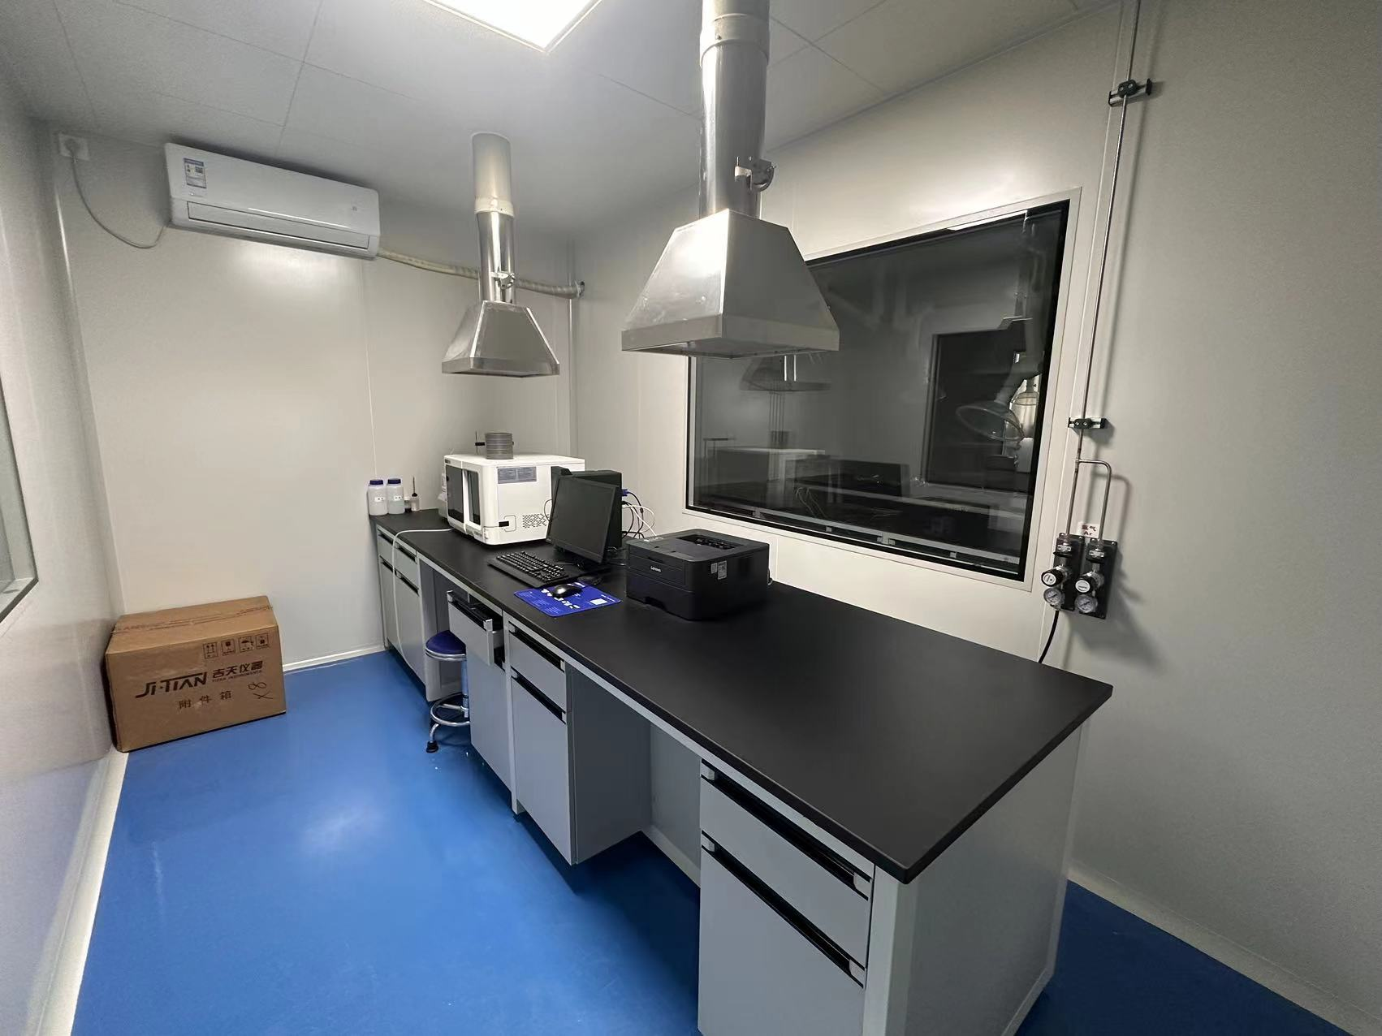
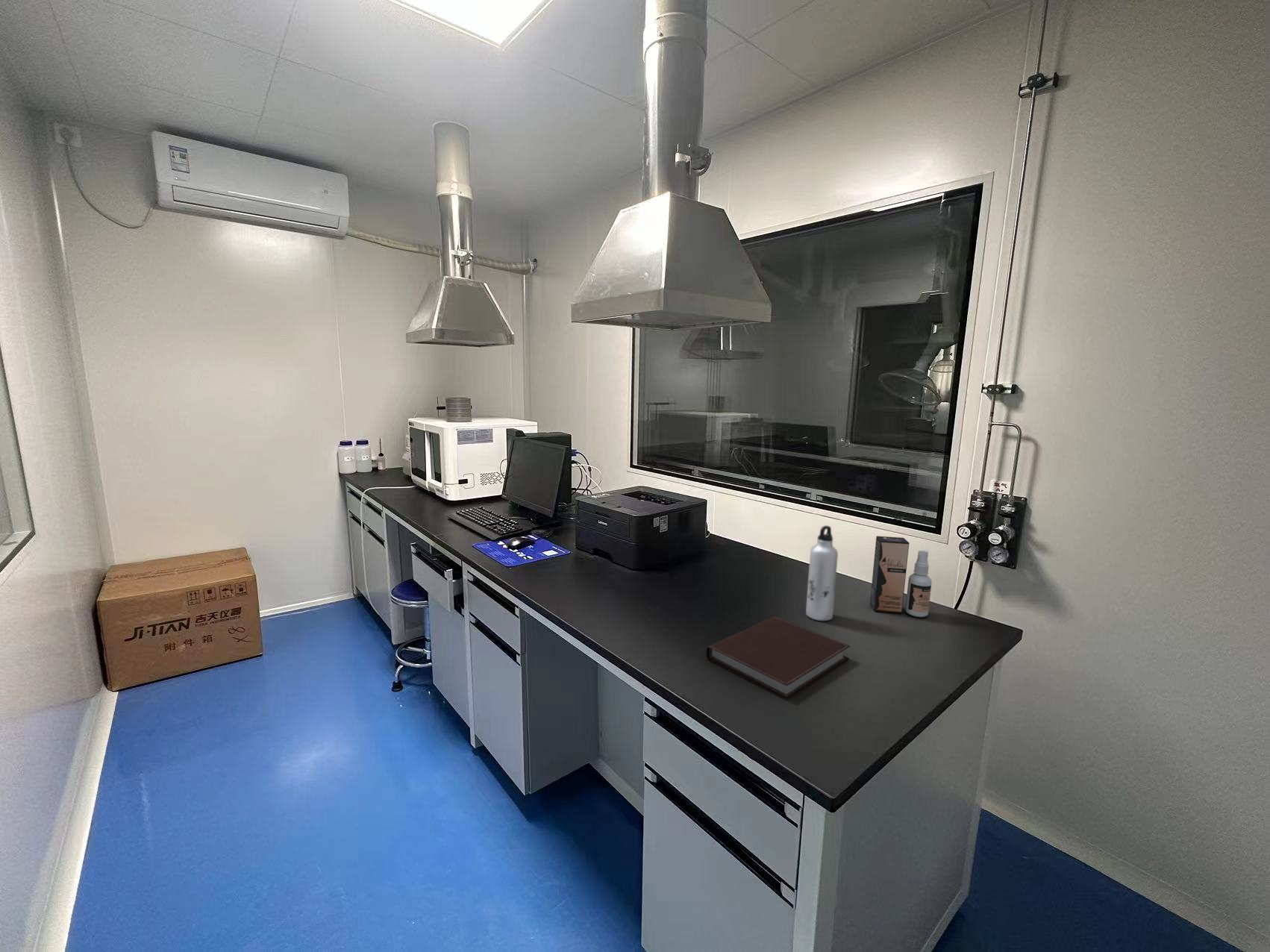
+ notebook (778, 652)
+ spray bottle (901, 576)
+ water bottle (822, 571)
